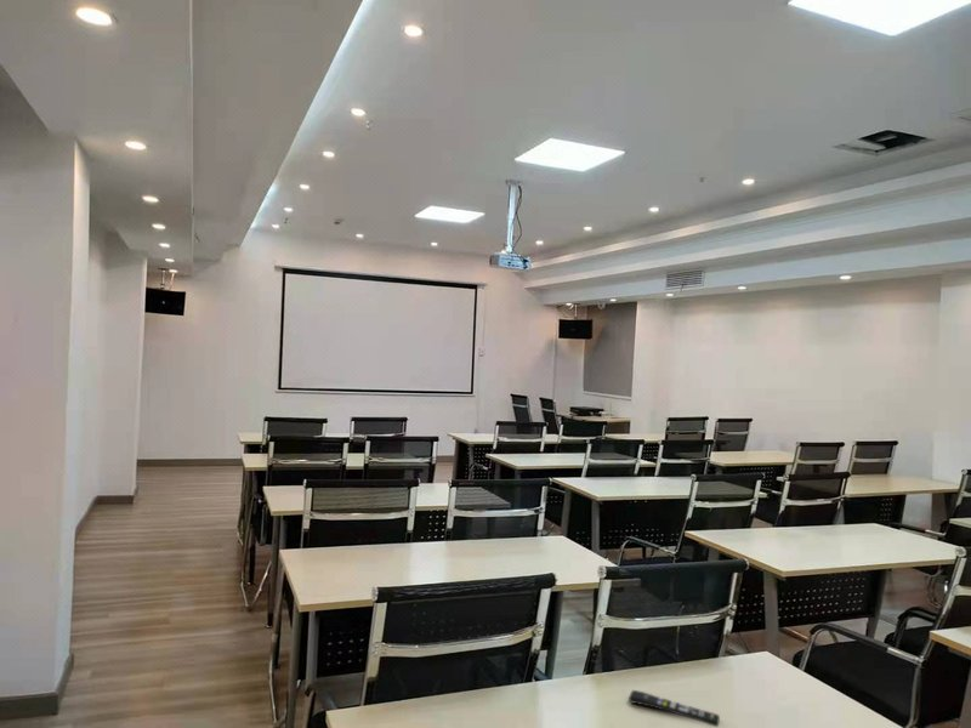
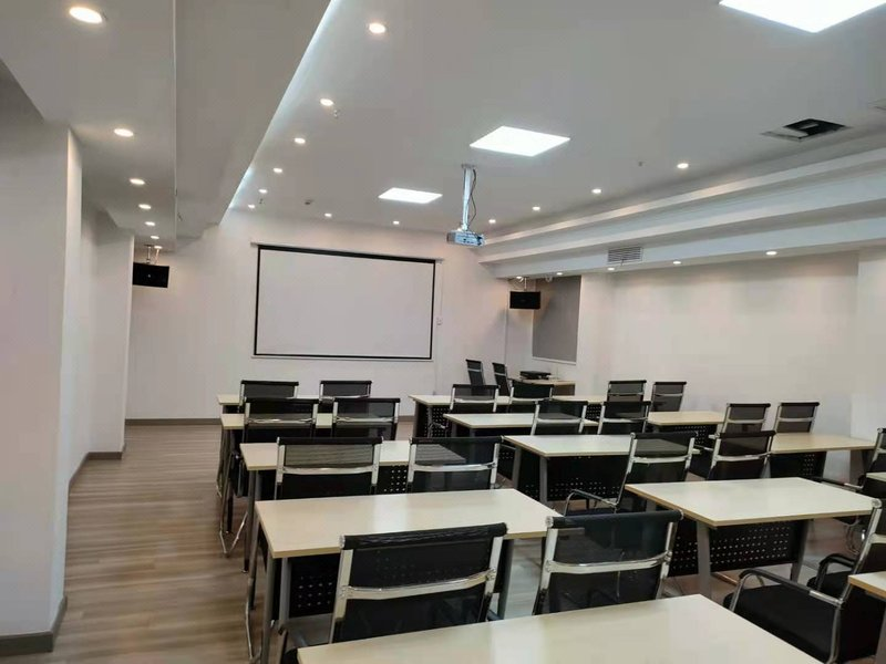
- remote control (672, 706)
